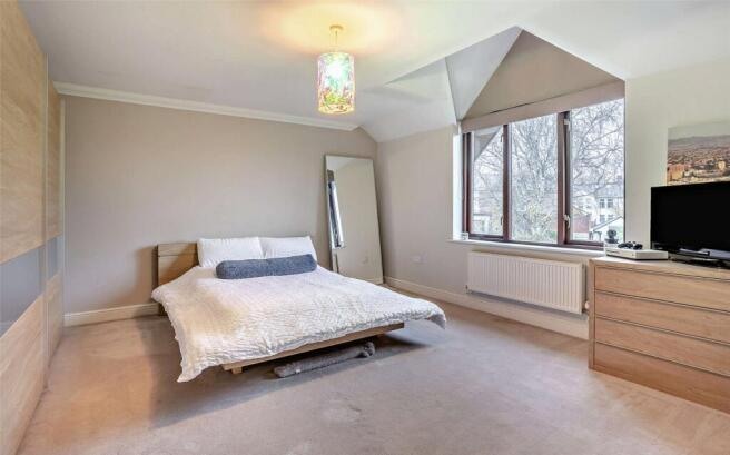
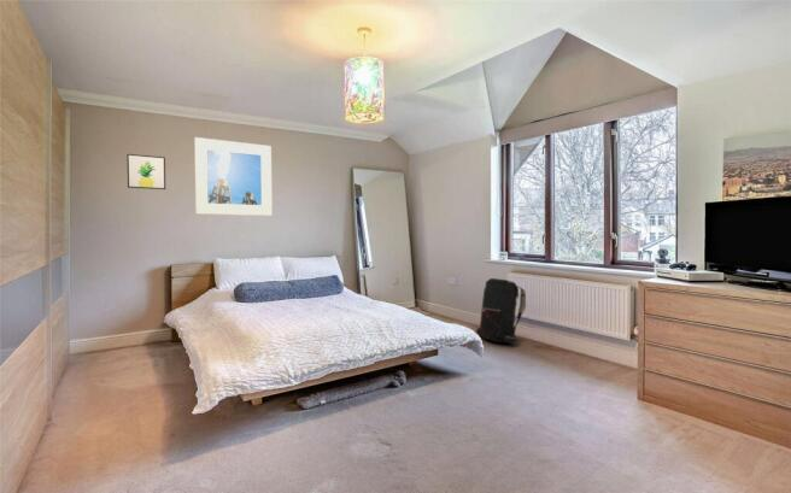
+ wall art (146, 171)
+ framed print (234, 178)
+ backpack (502, 309)
